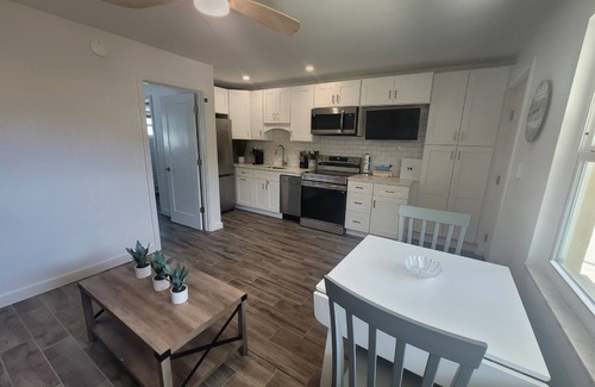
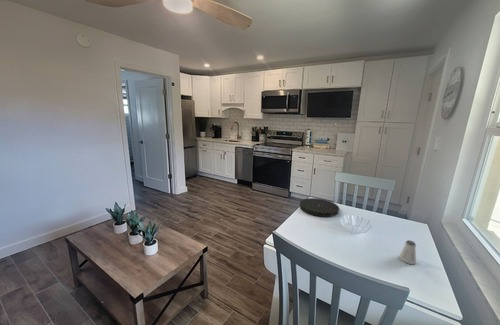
+ saltshaker (409, 251)
+ plate (318, 206)
